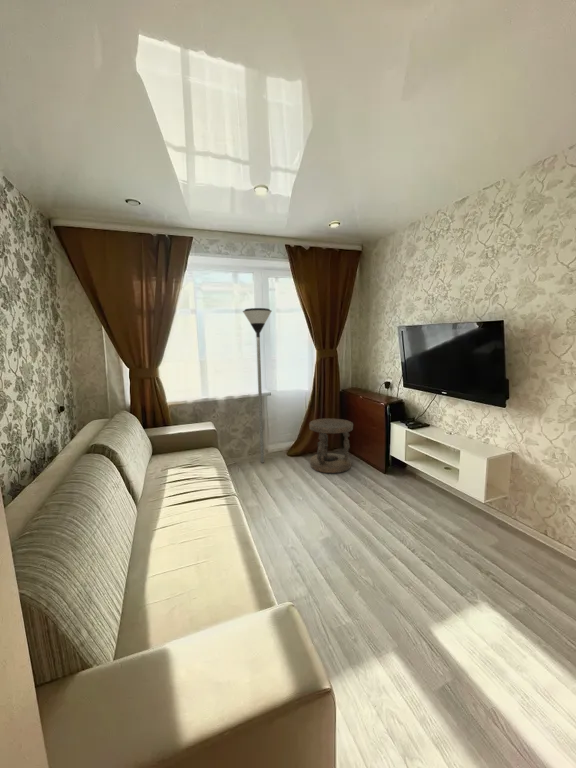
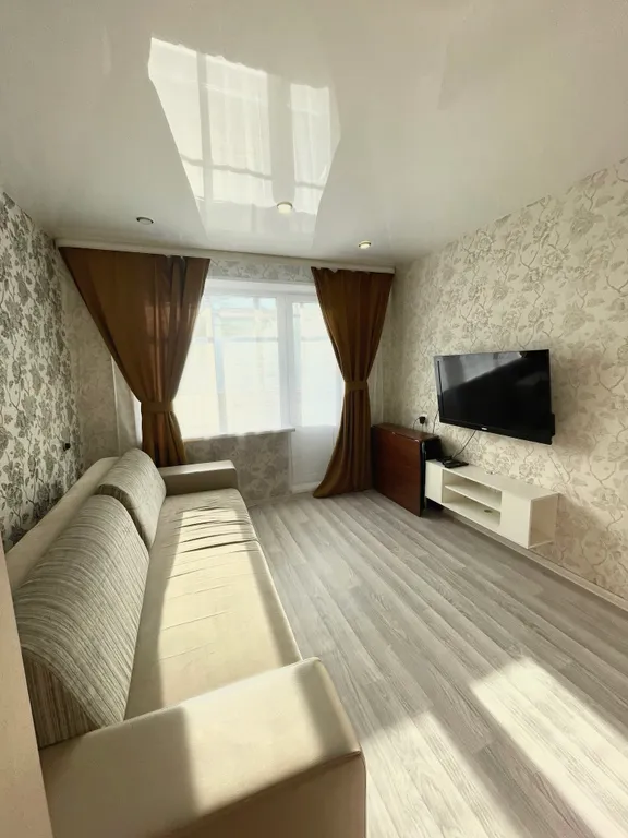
- stool (327, 444)
- floor lamp (259, 387)
